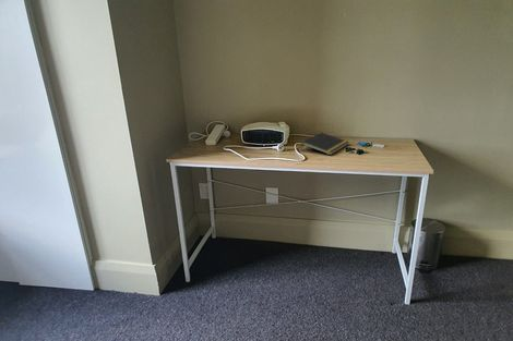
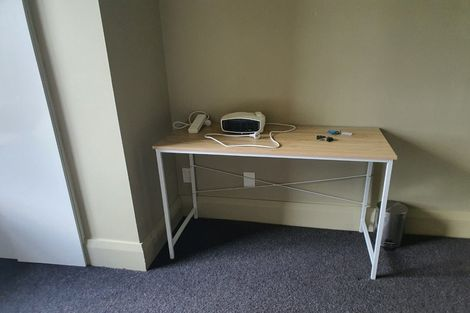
- notepad (325, 143)
